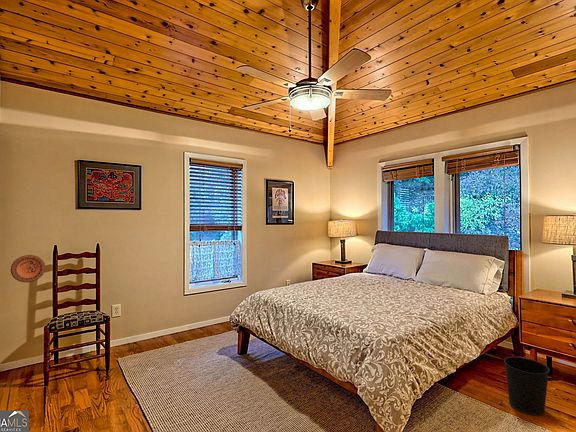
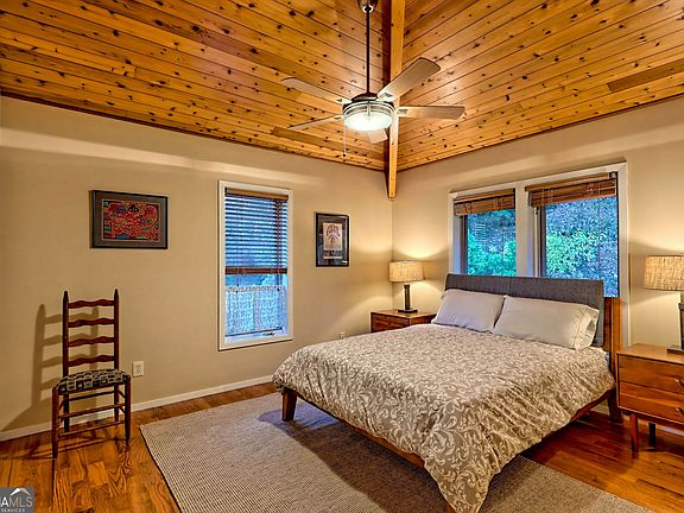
- wastebasket (526, 385)
- decorative plate (28, 268)
